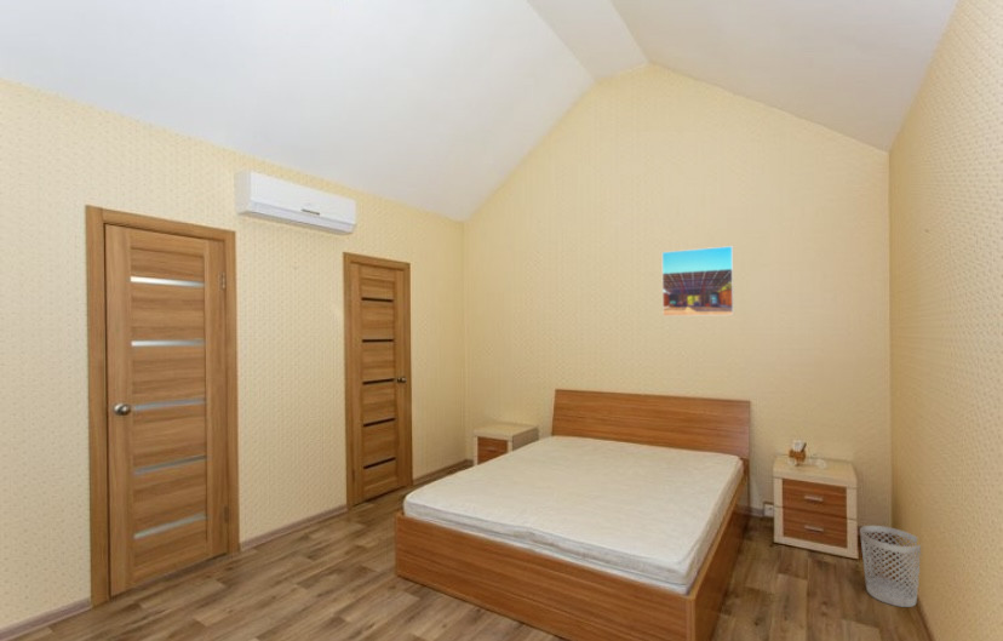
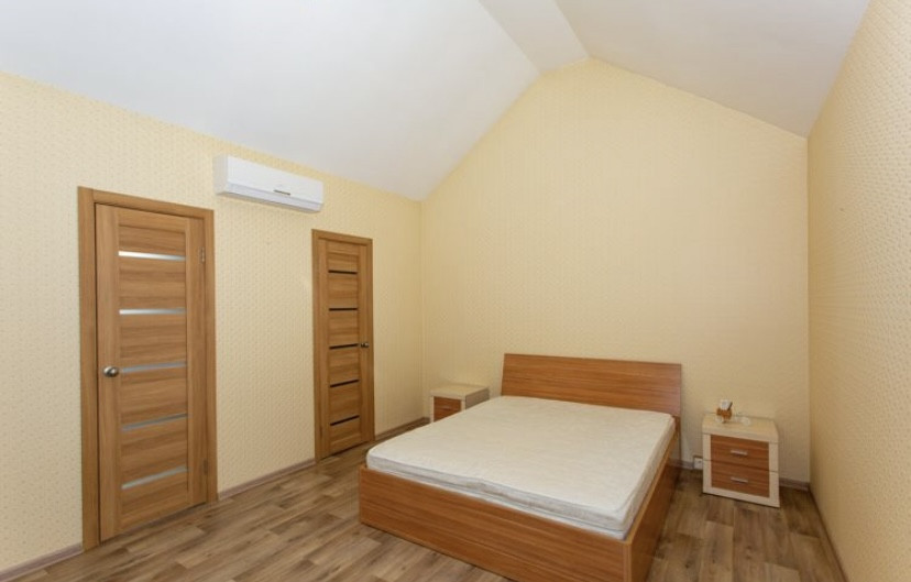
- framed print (697, 282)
- wastebasket (890, 565)
